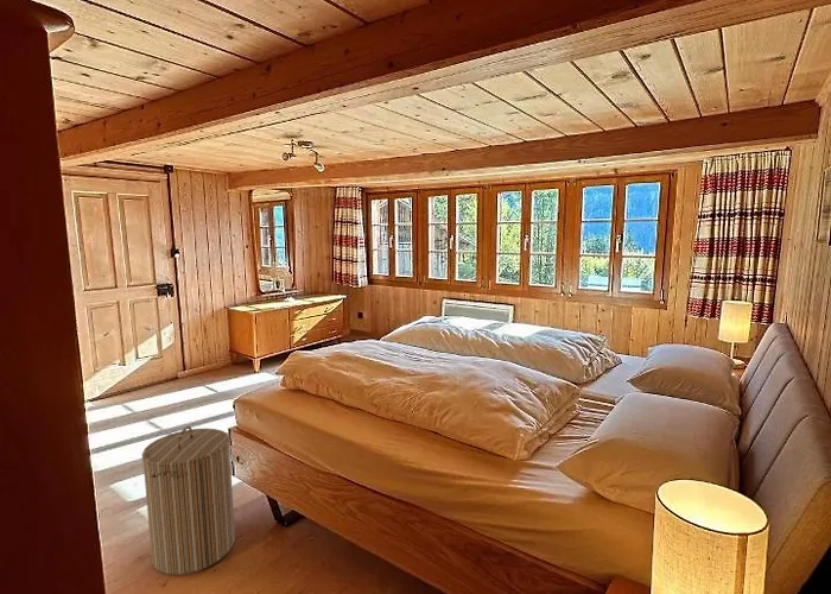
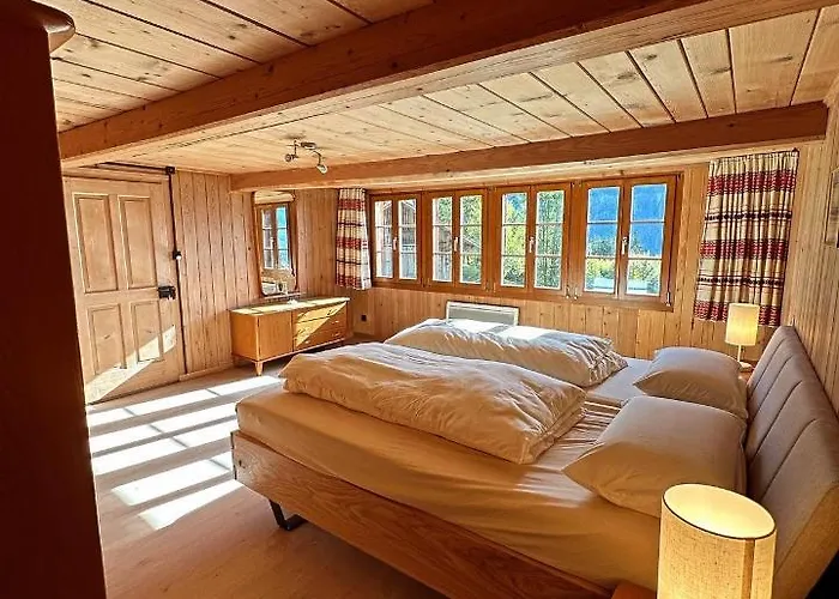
- laundry hamper (190, 488)
